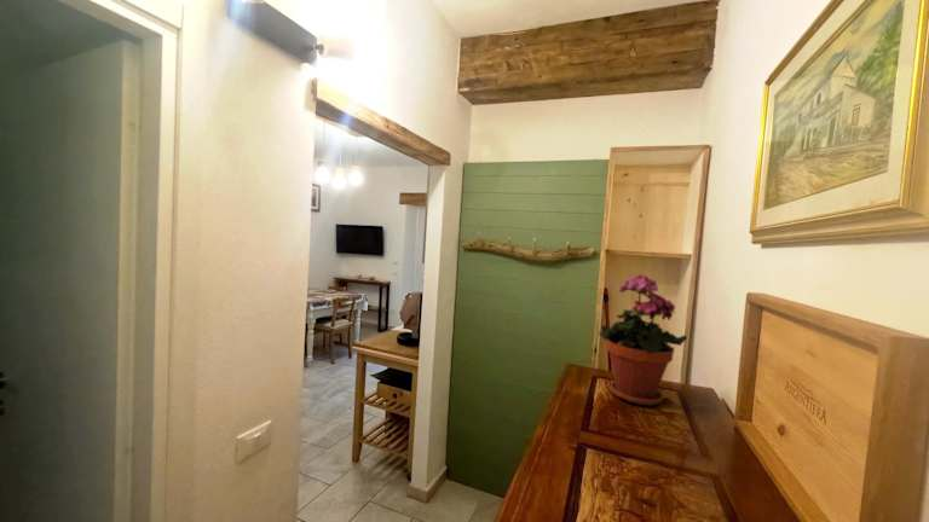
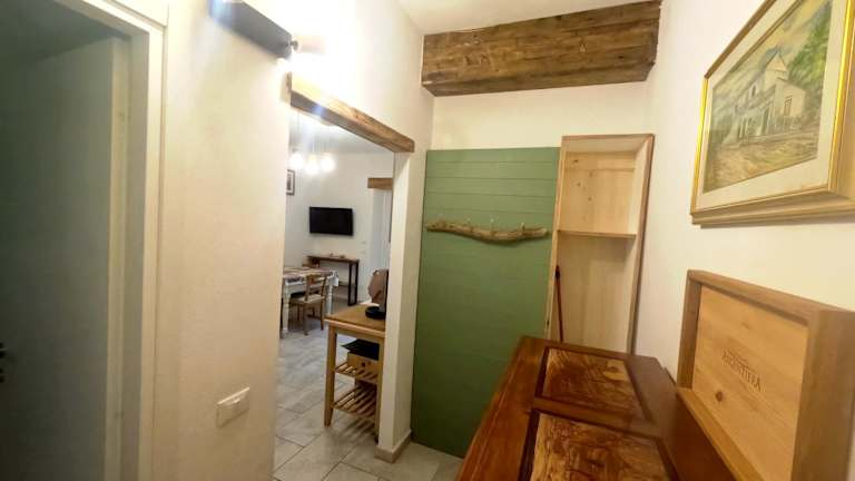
- potted plant (641, 336)
